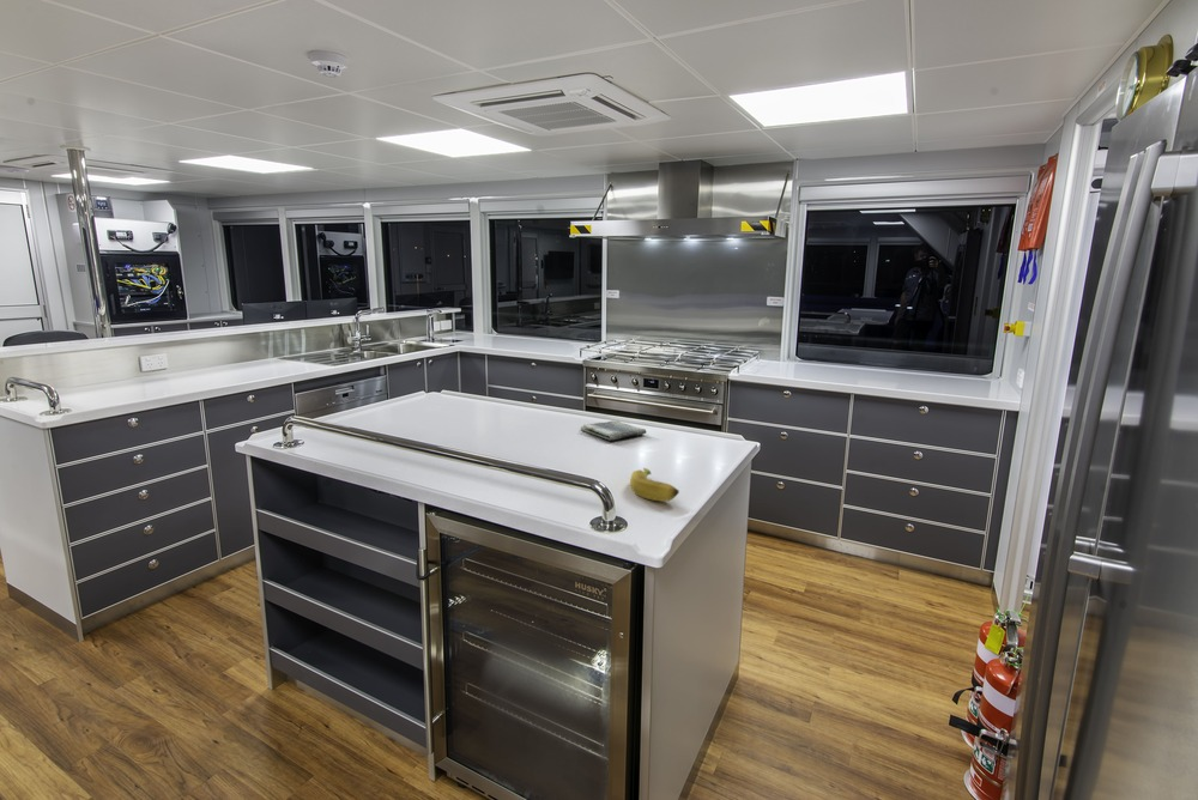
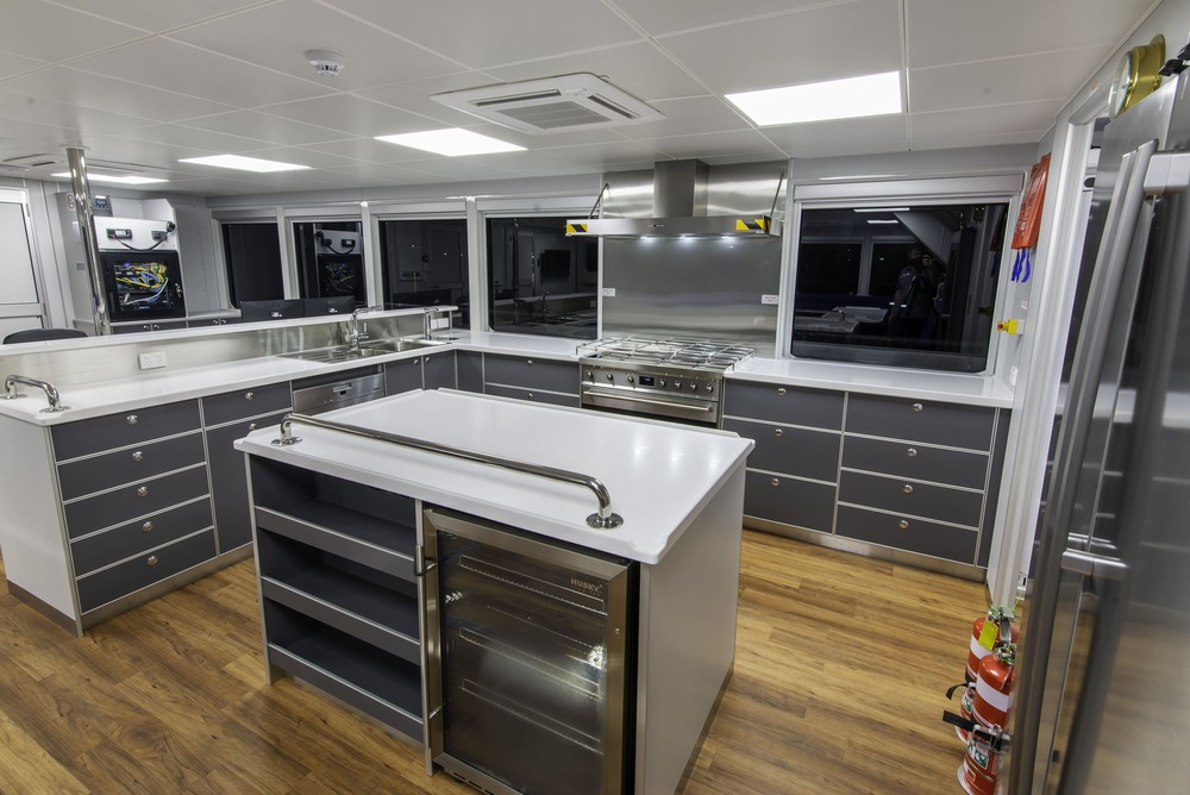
- dish towel (612, 428)
- banana (654, 481)
